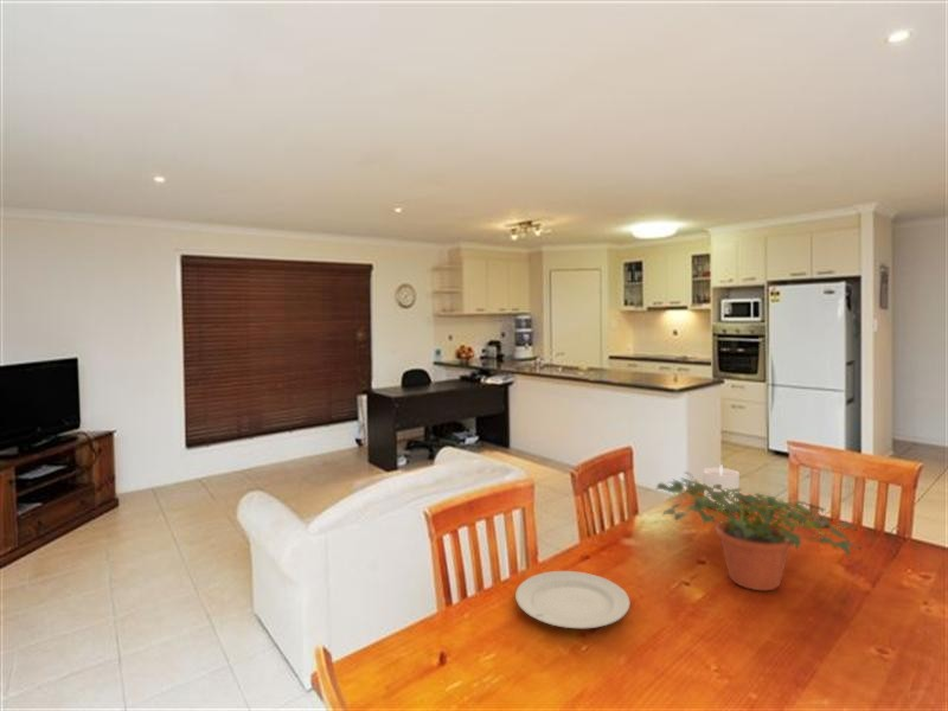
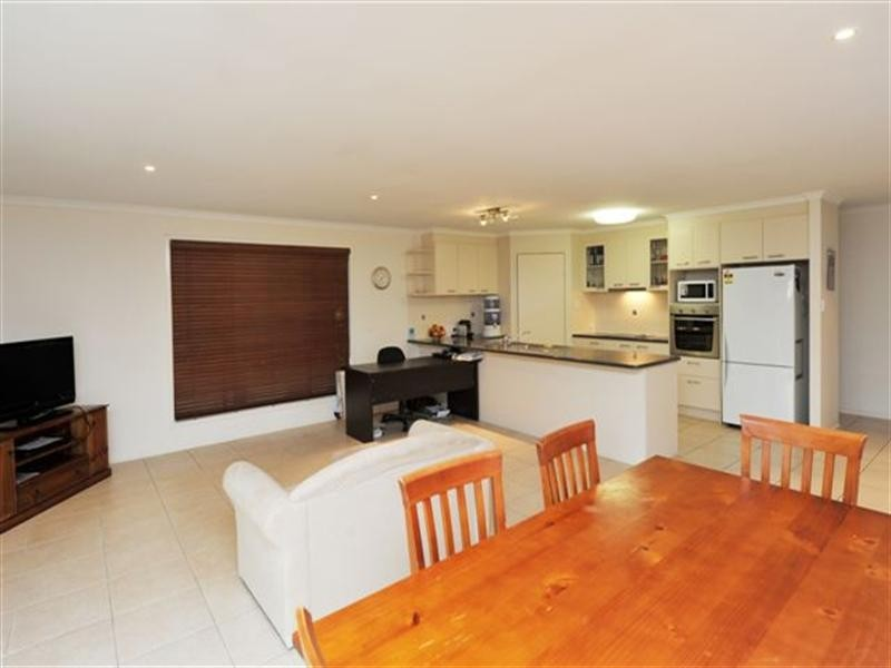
- candle (720, 483)
- chinaware (571, 601)
- potted plant (752, 526)
